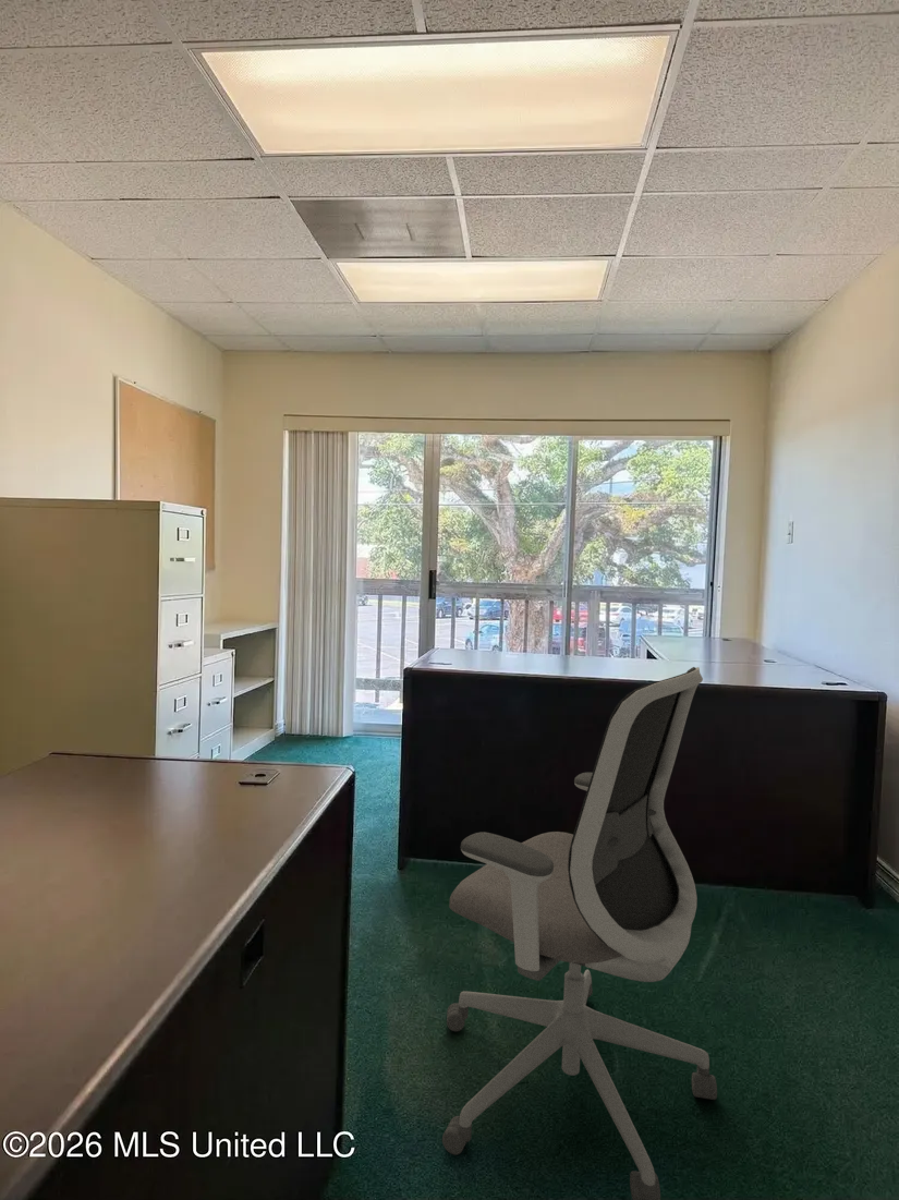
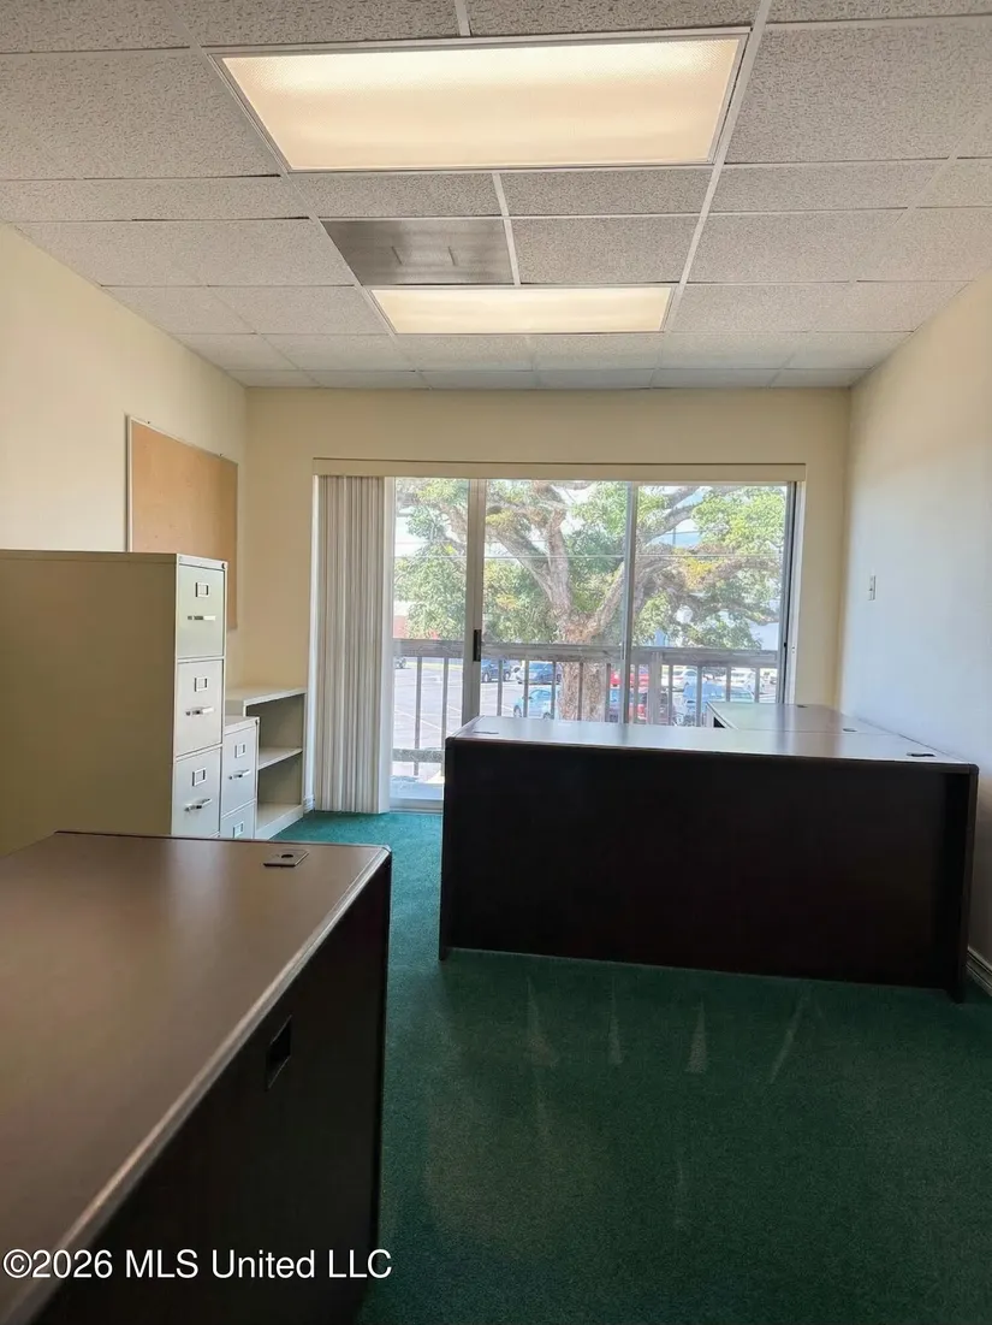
- office chair (572, 878)
